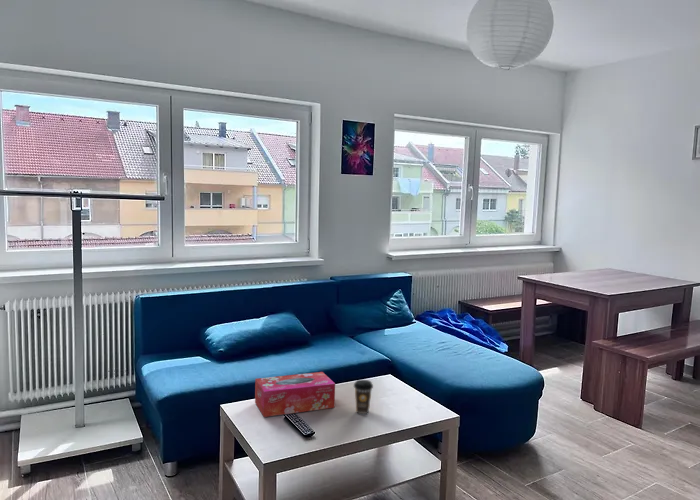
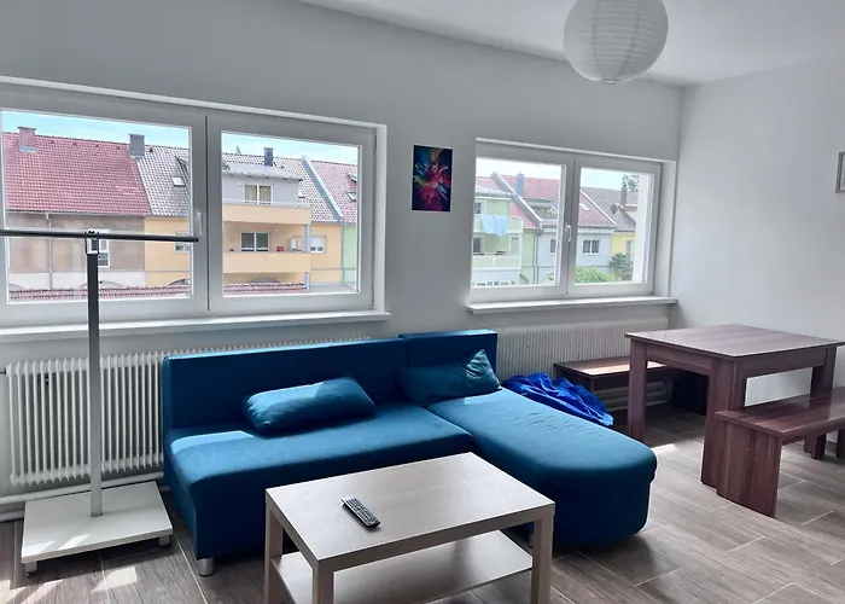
- tissue box (294, 393)
- coffee cup (363, 397)
